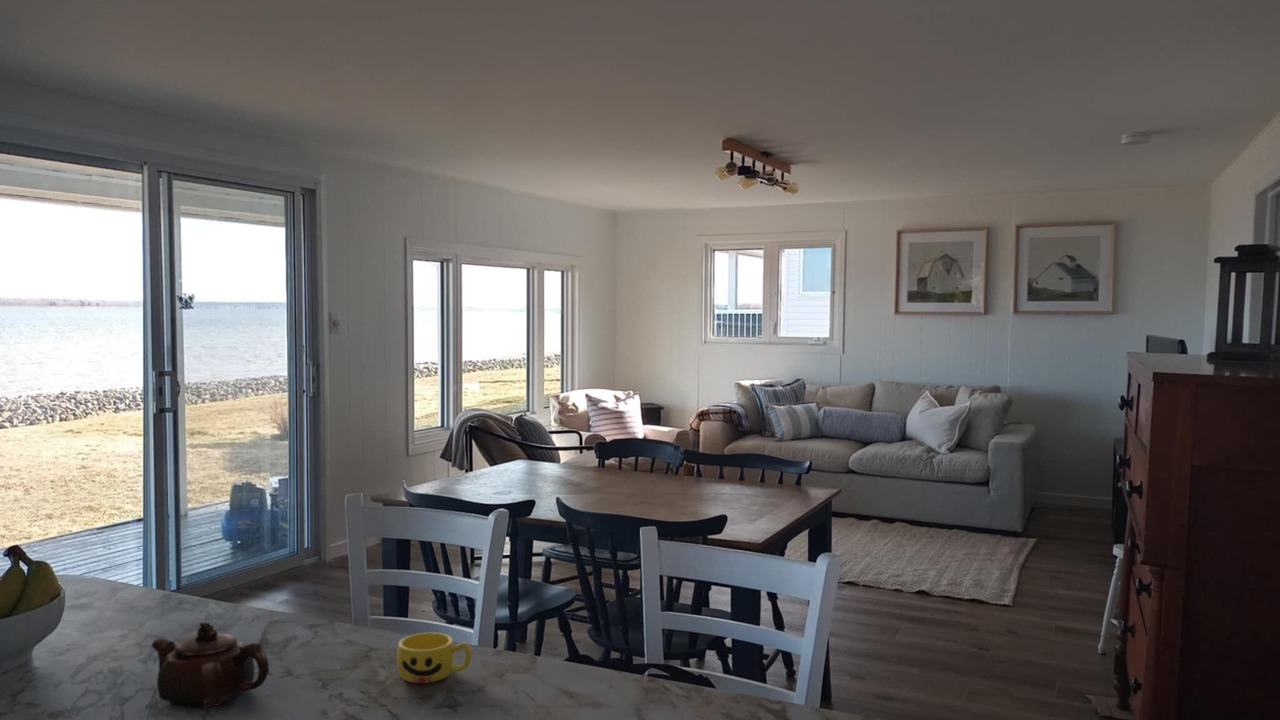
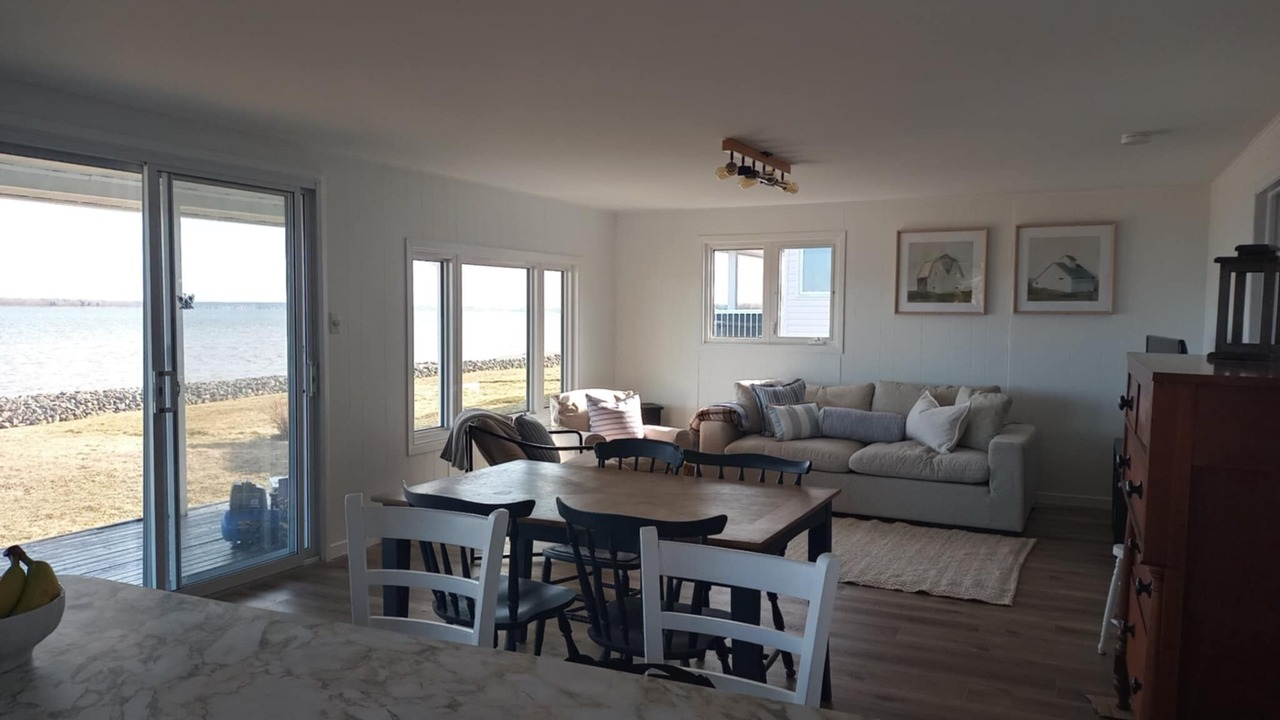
- cup (434, 658)
- teapot (209, 659)
